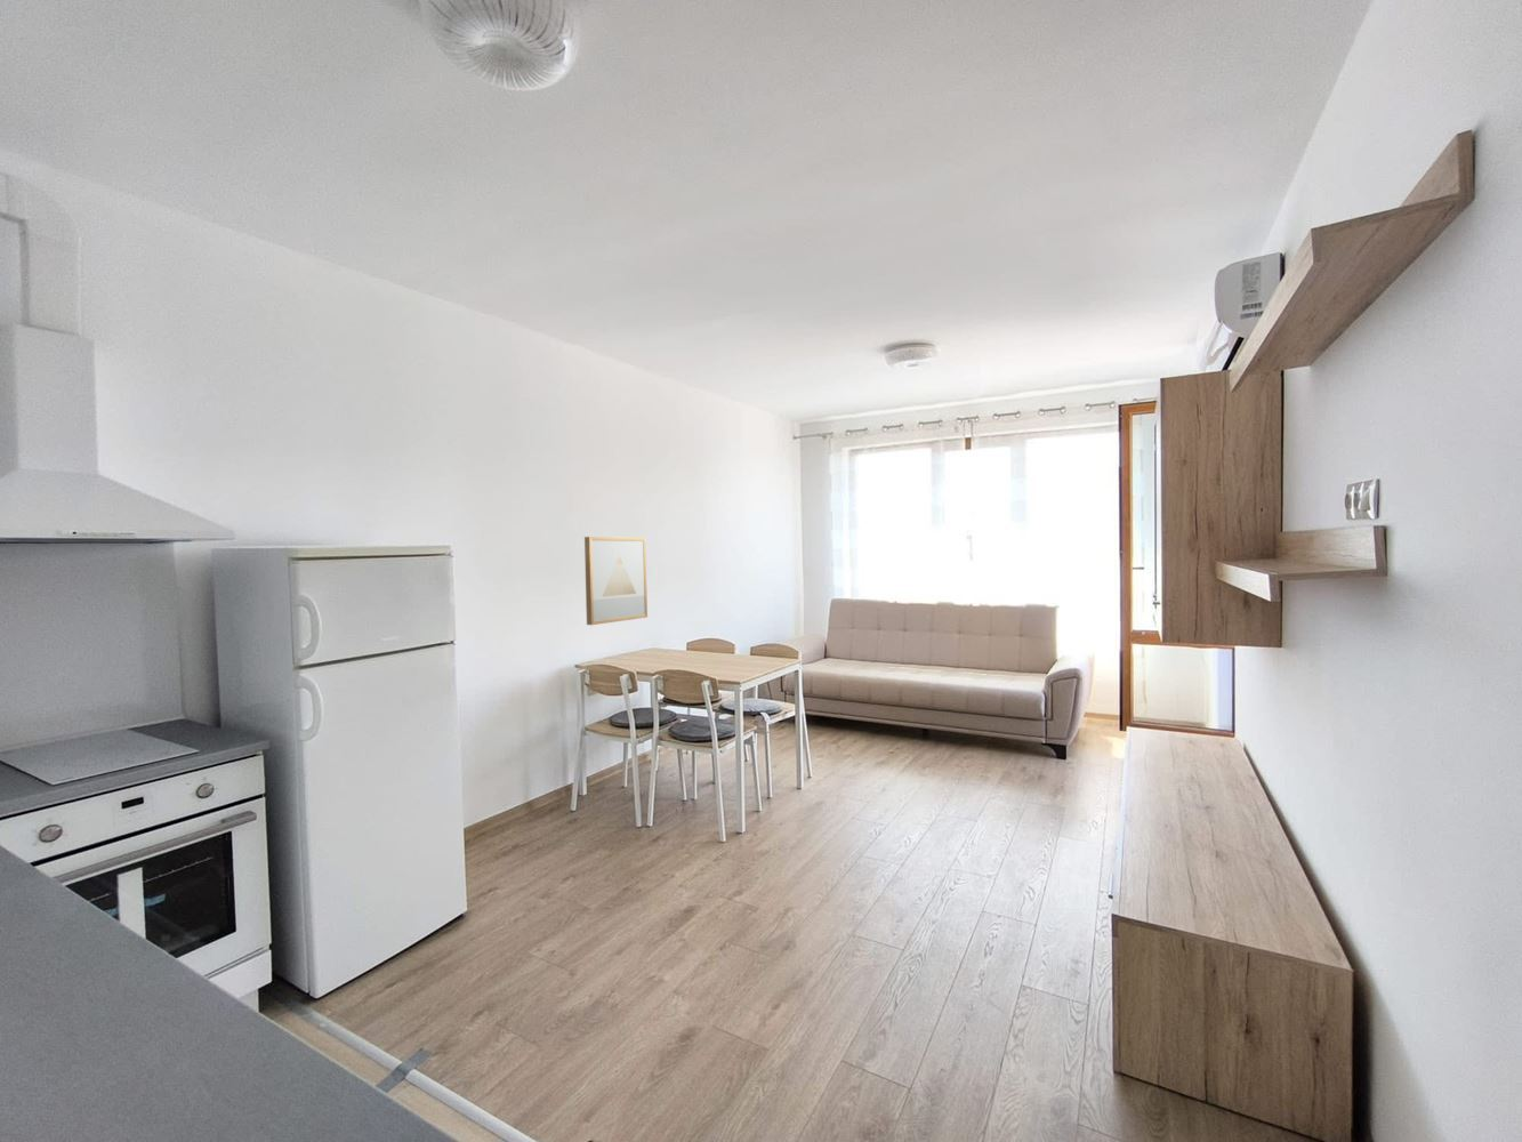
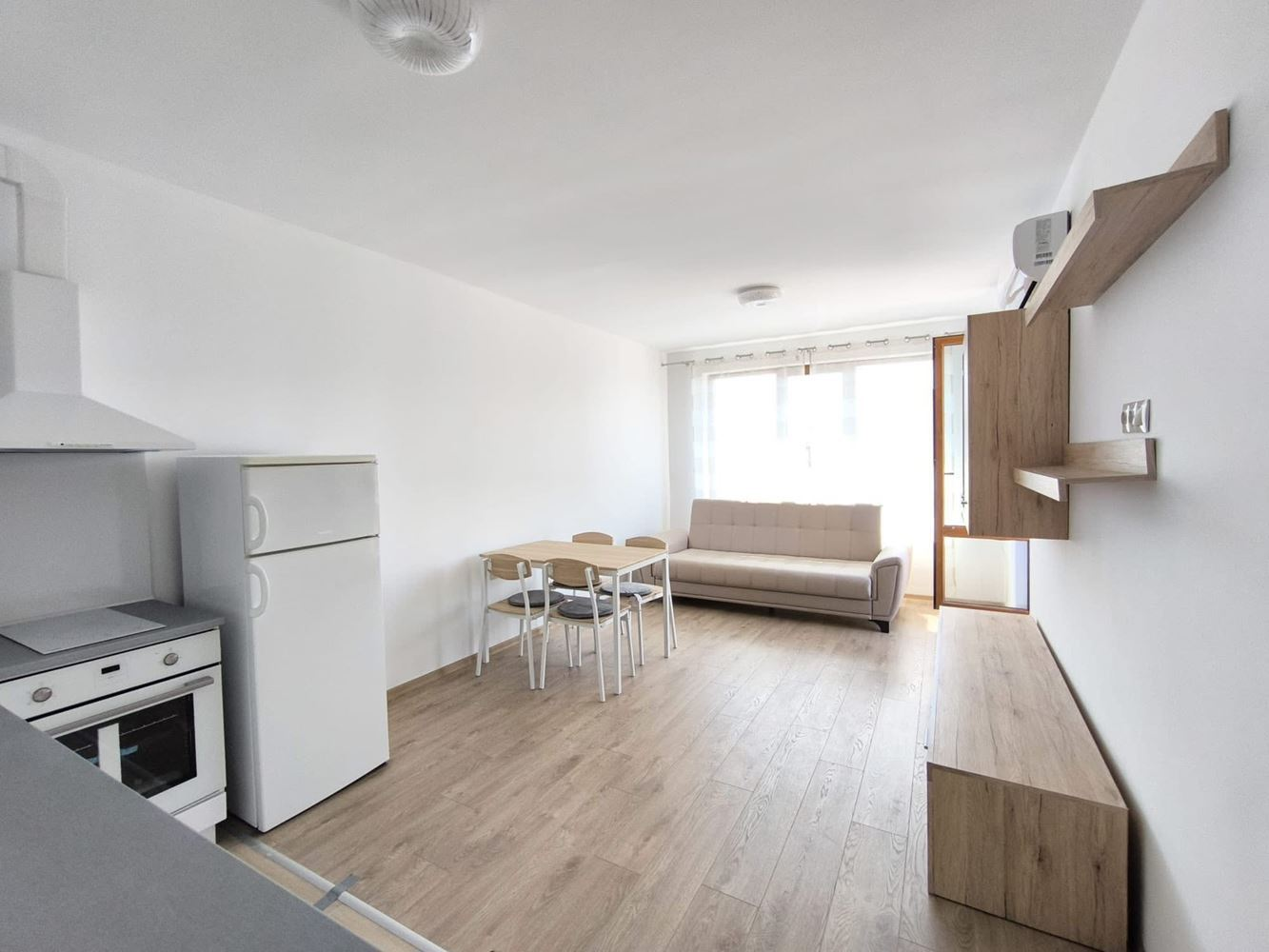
- wall art (616, 579)
